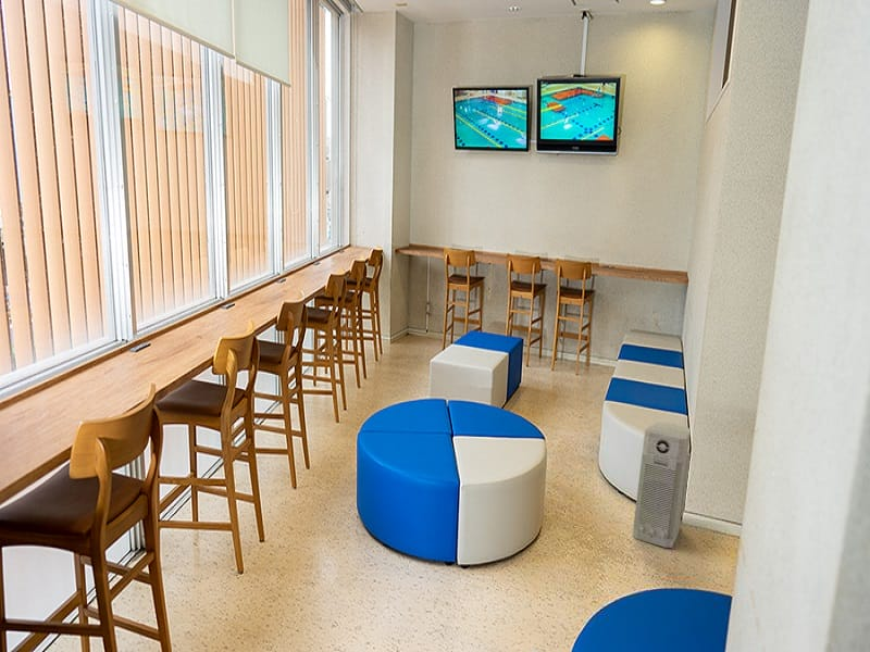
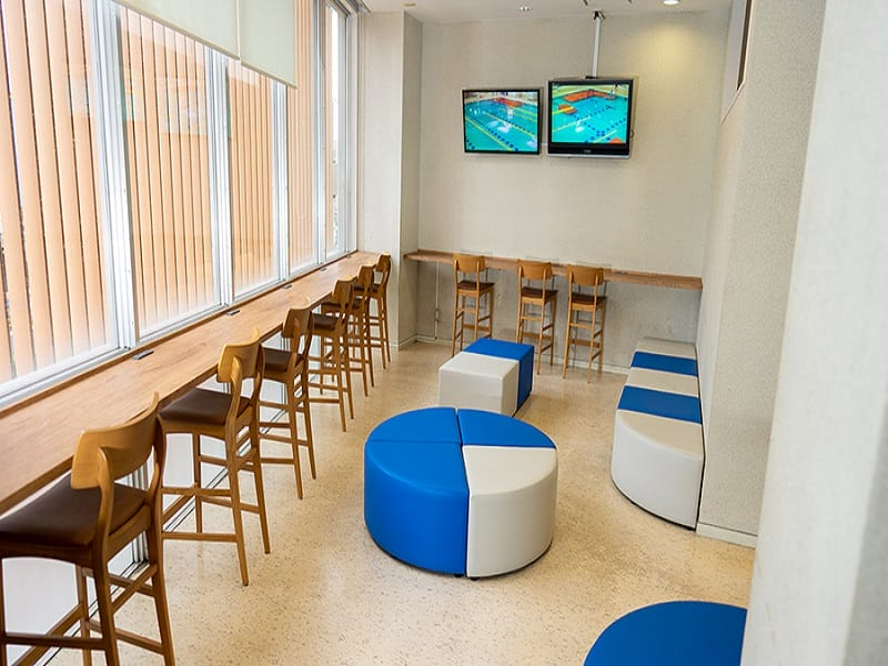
- air purifier (663, 480)
